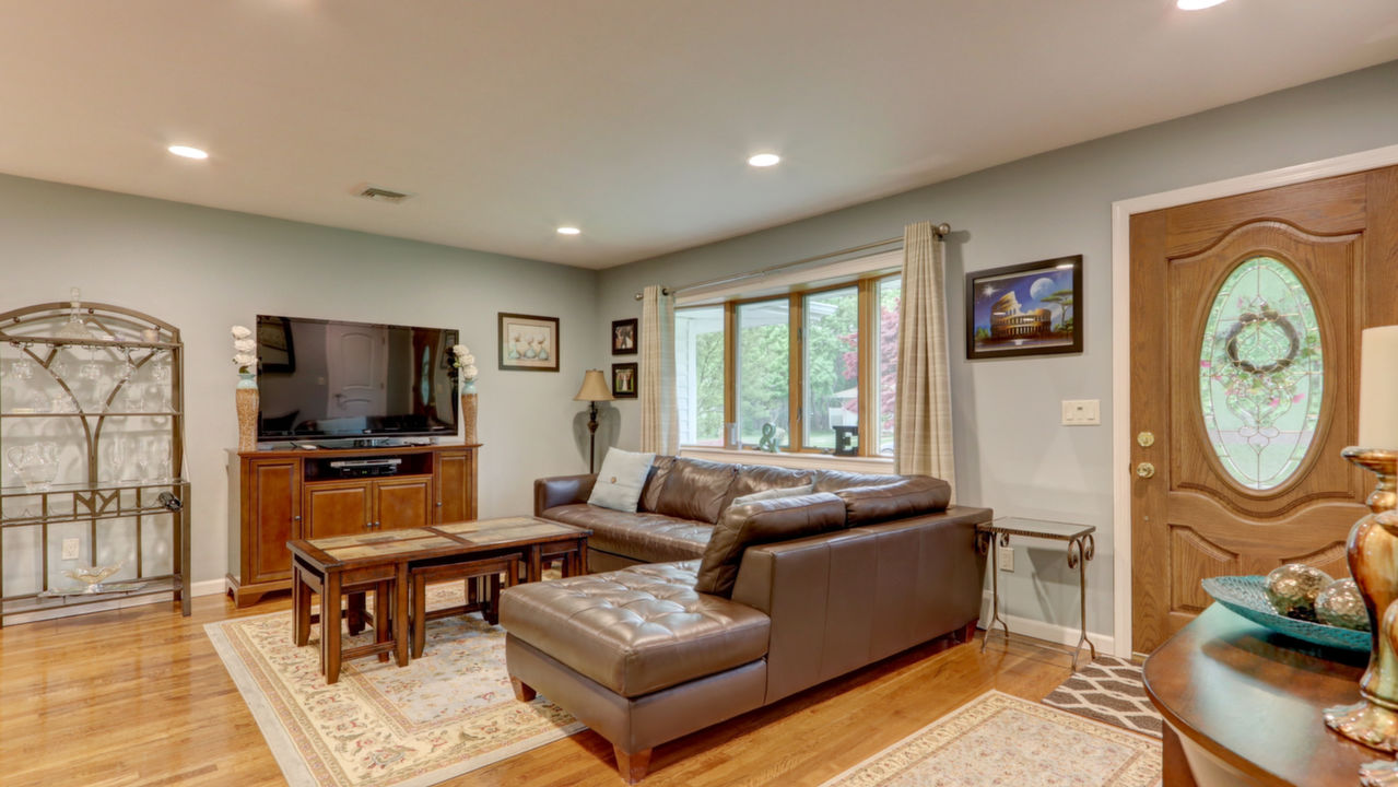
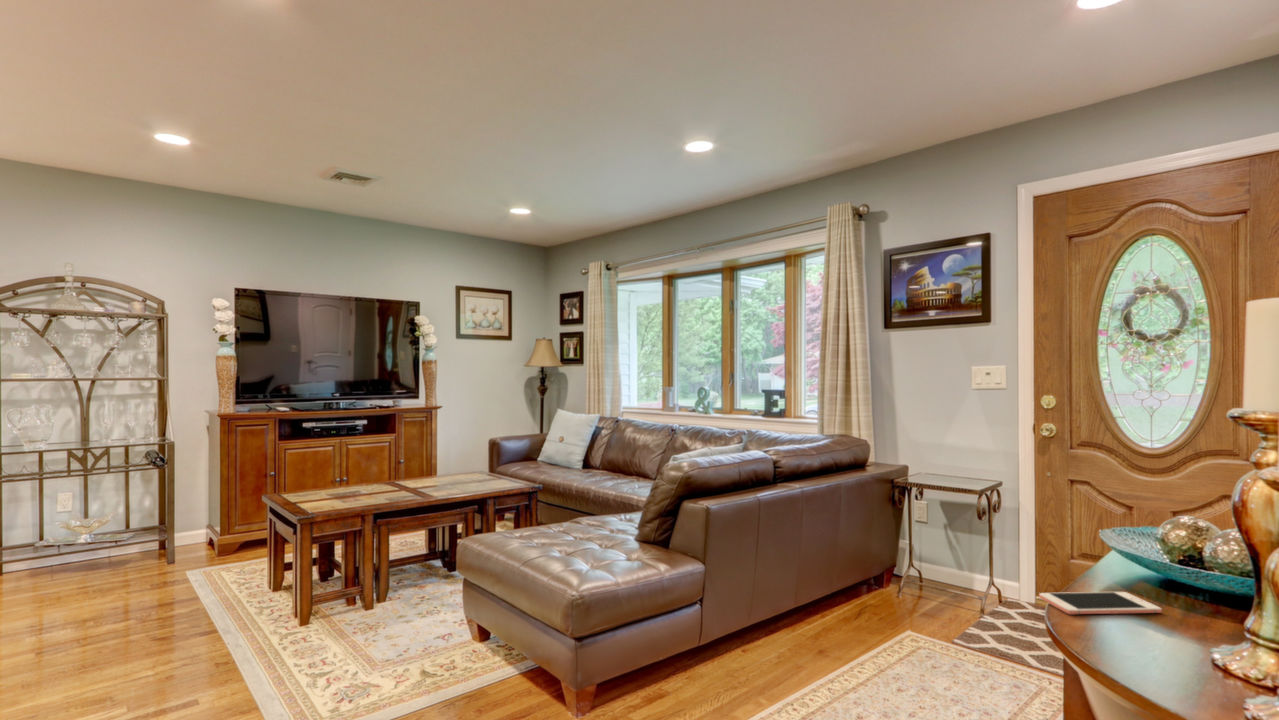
+ cell phone (1098, 602)
